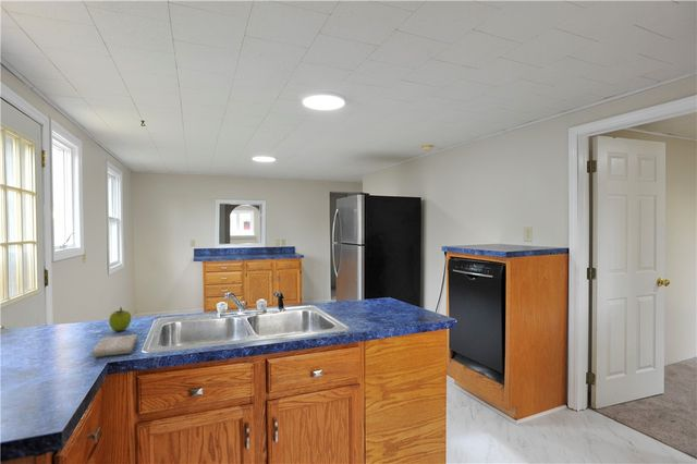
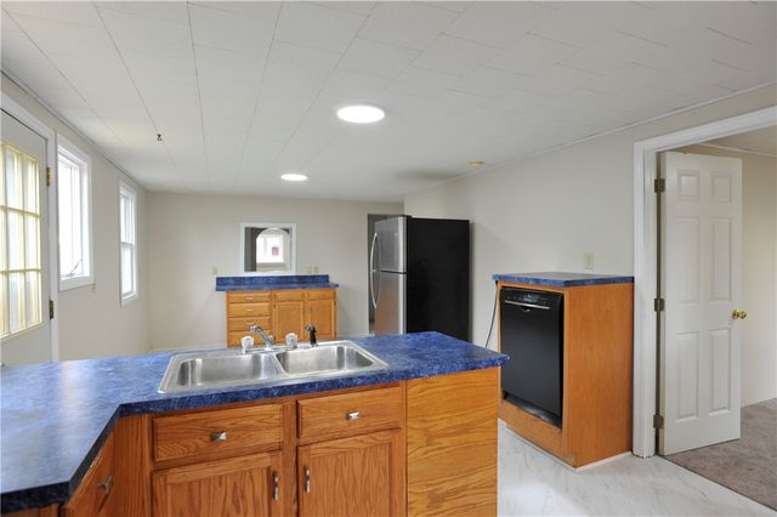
- washcloth (117, 344)
- fruit (120, 318)
